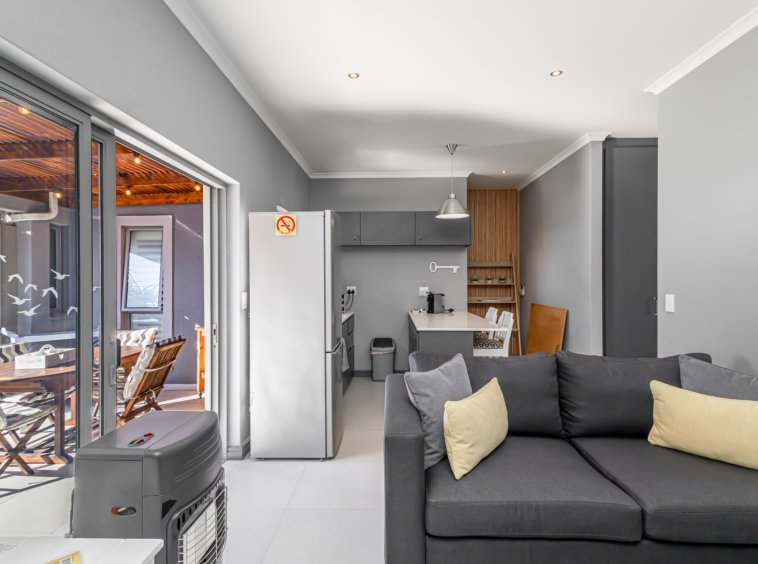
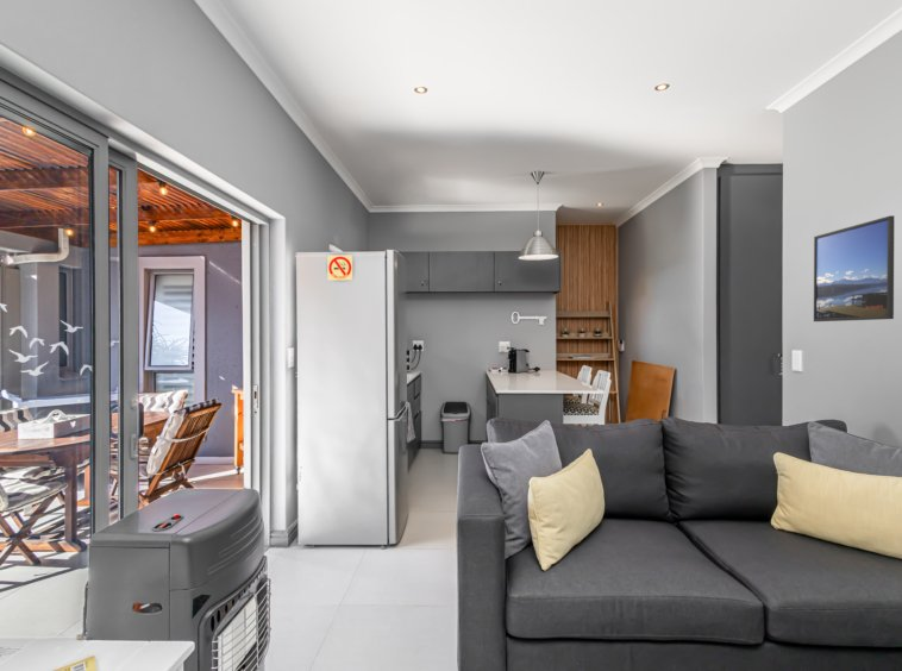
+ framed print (850, 274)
